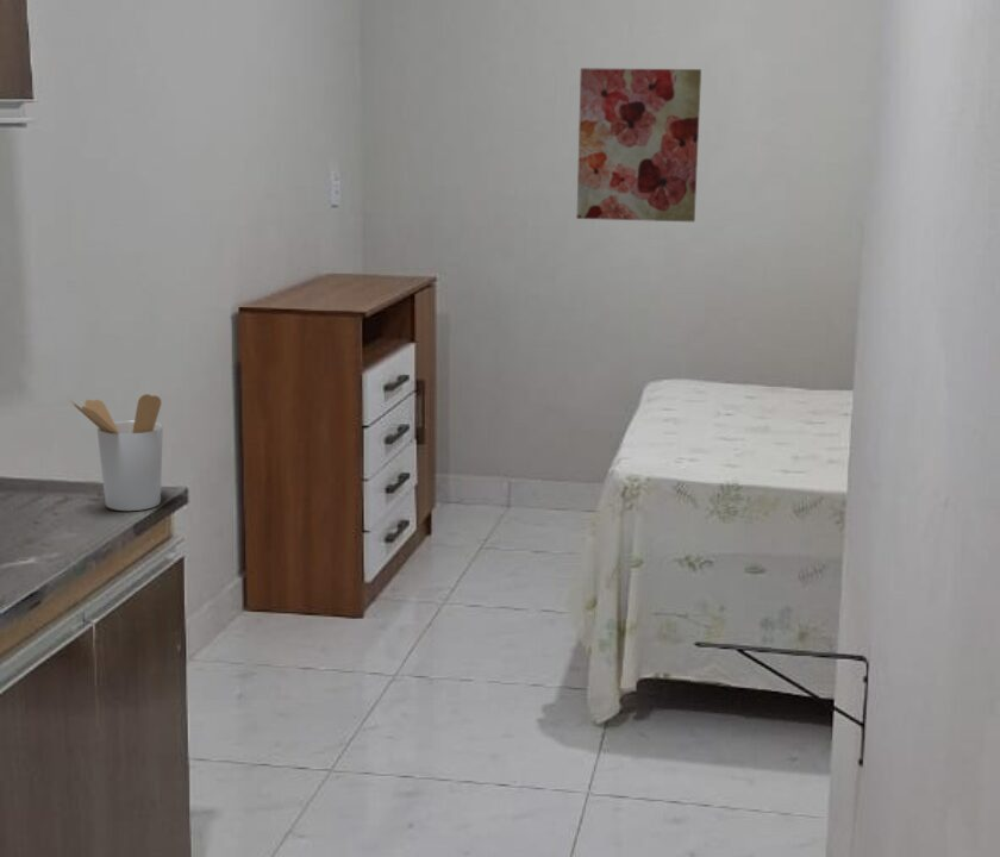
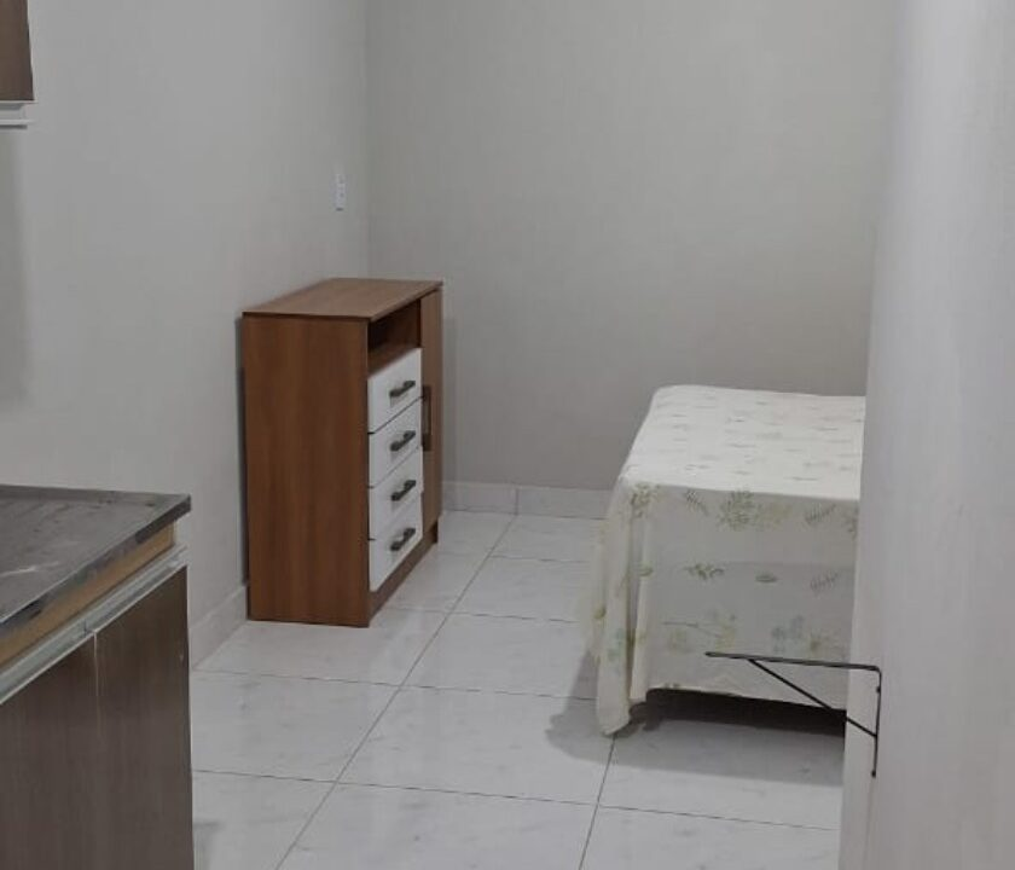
- utensil holder (117, 449)
- wall art (637, 145)
